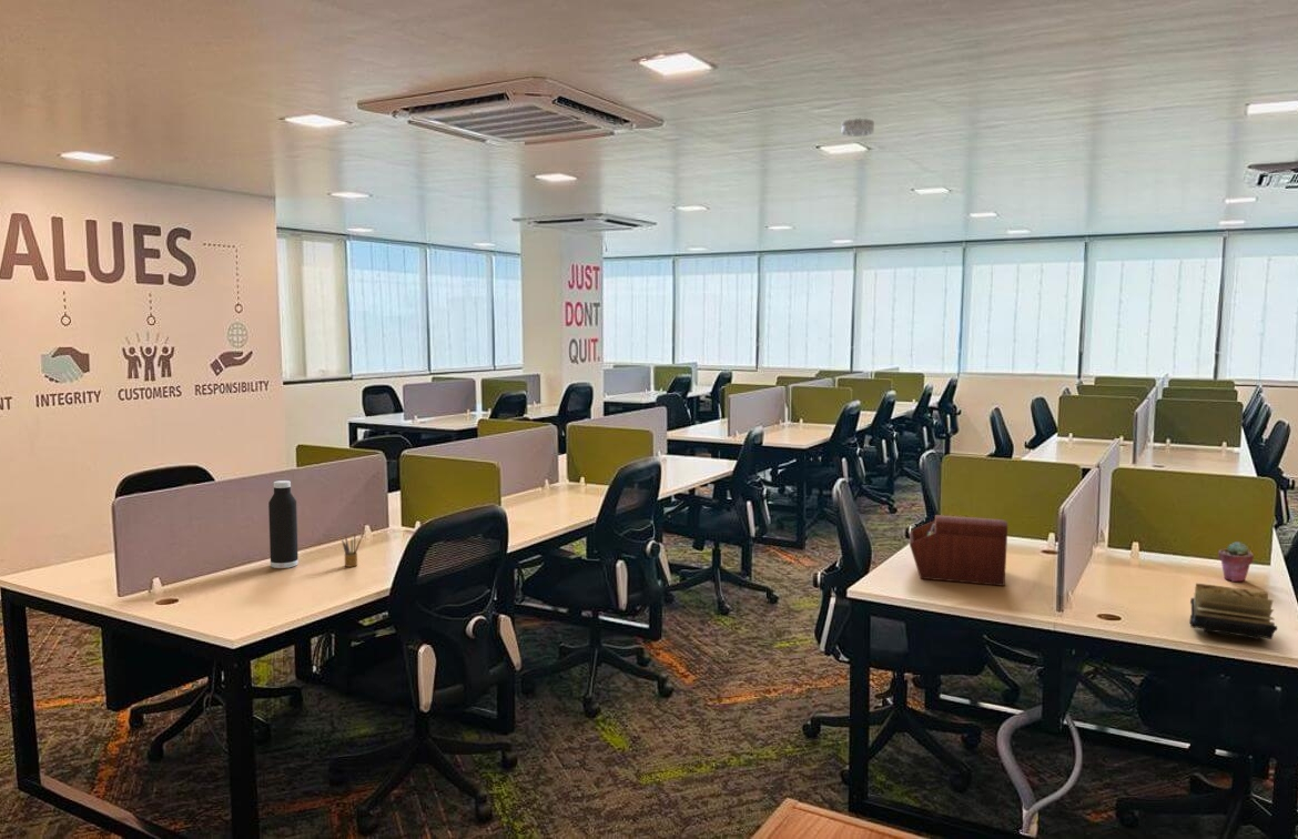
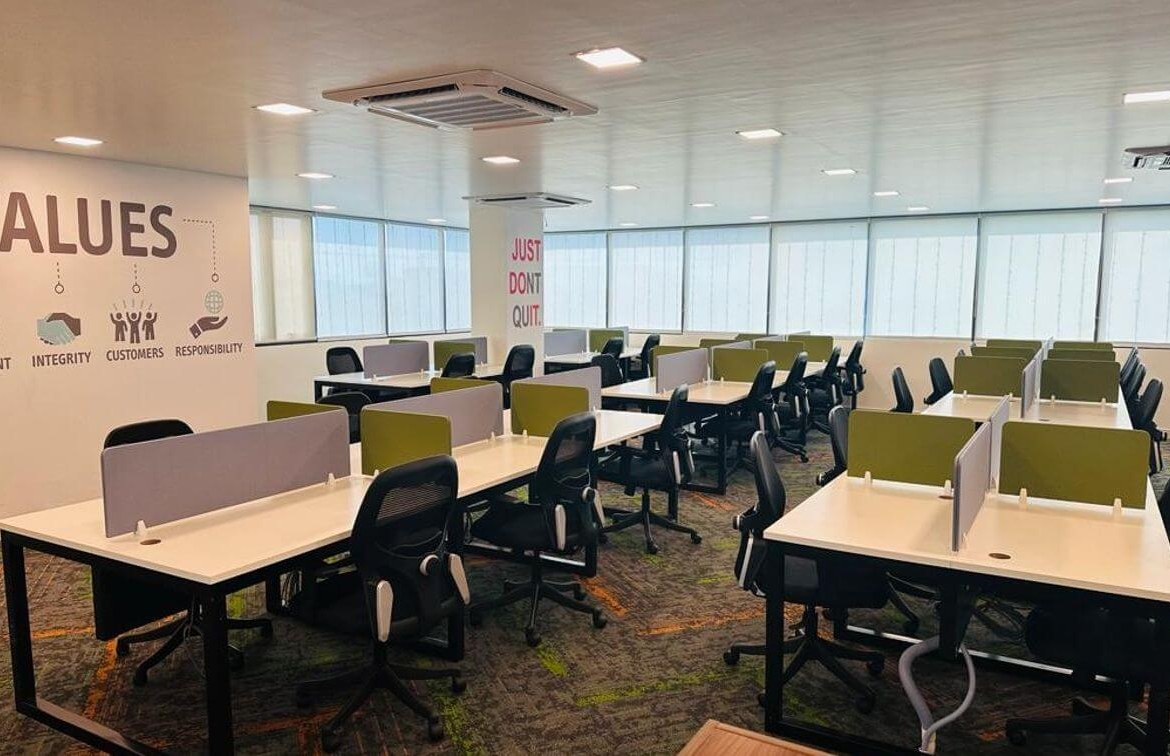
- book (1231, 611)
- smoke detector (858, 127)
- potted succulent (1235, 559)
- pencil box (352, 550)
- water bottle (283, 523)
- sewing box (955, 544)
